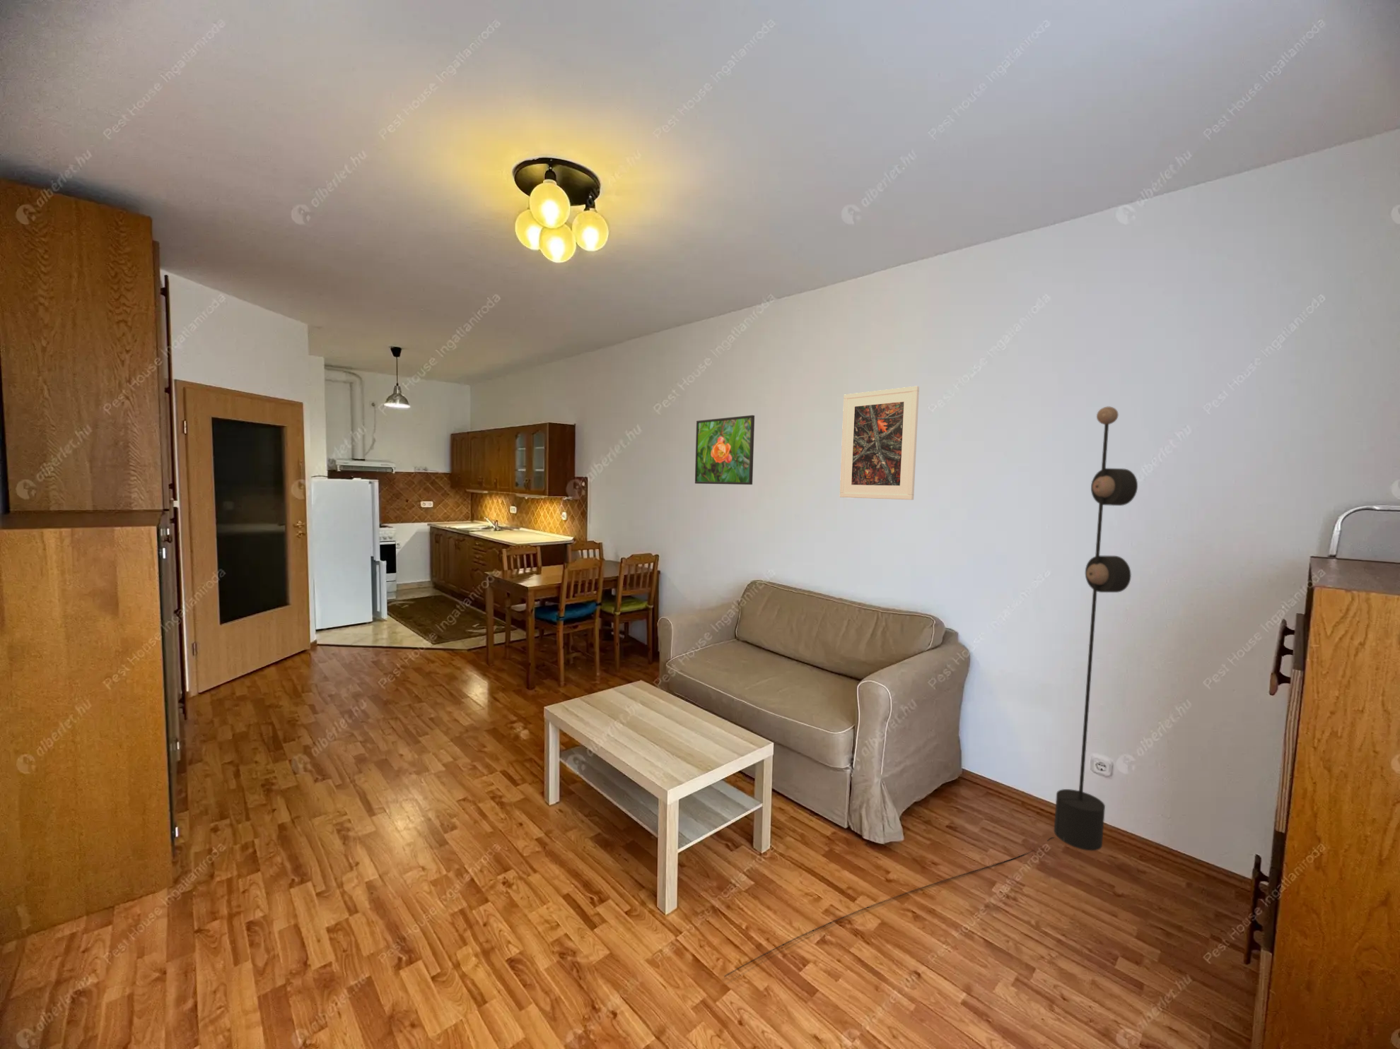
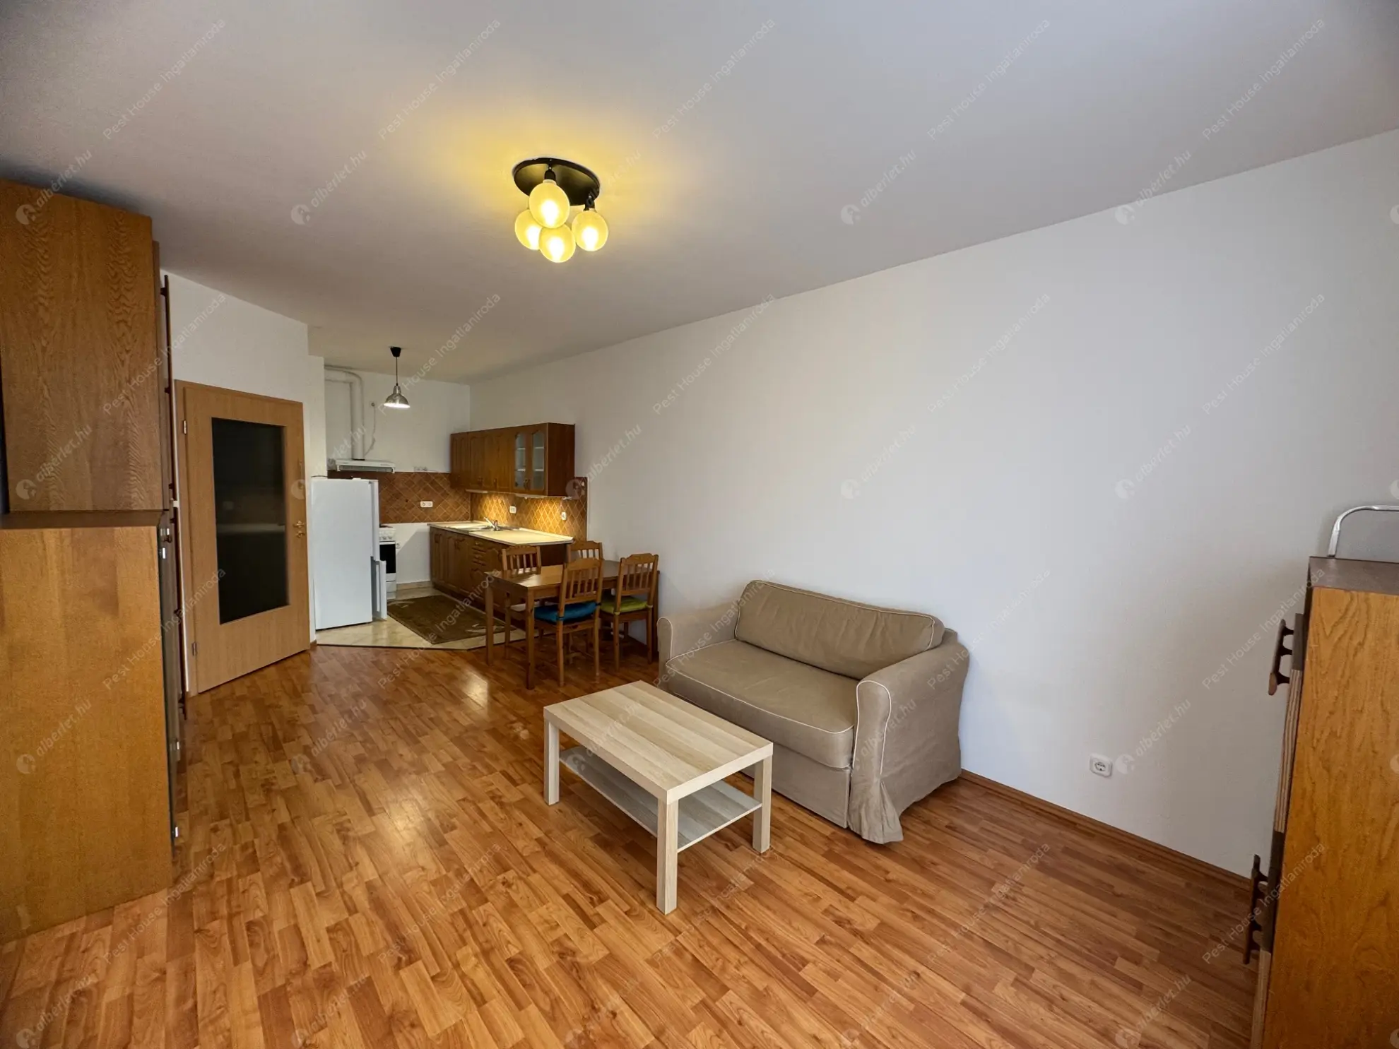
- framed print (723, 451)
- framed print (876, 444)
- floor lamp (1088, 655)
